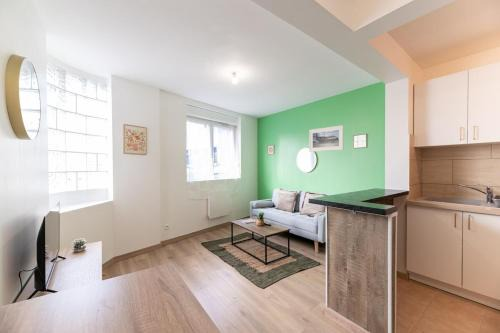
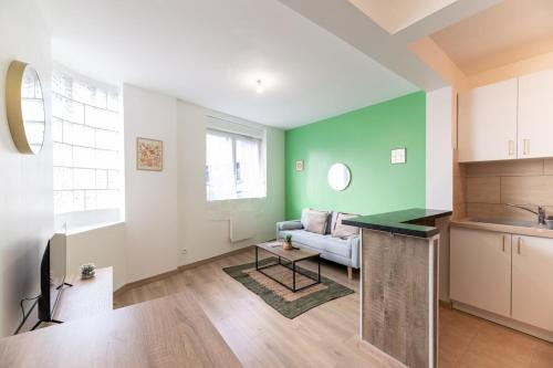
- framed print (325, 139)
